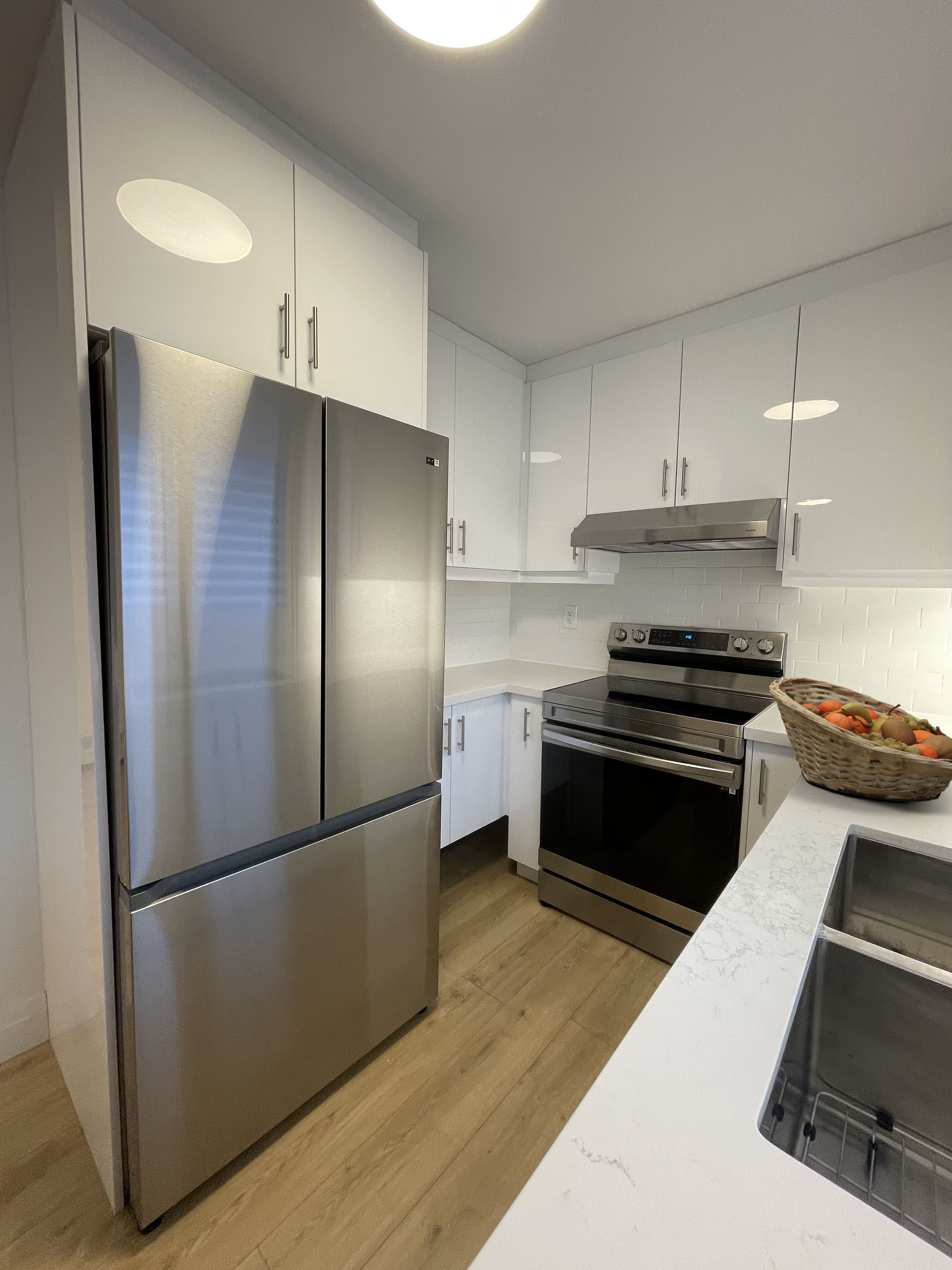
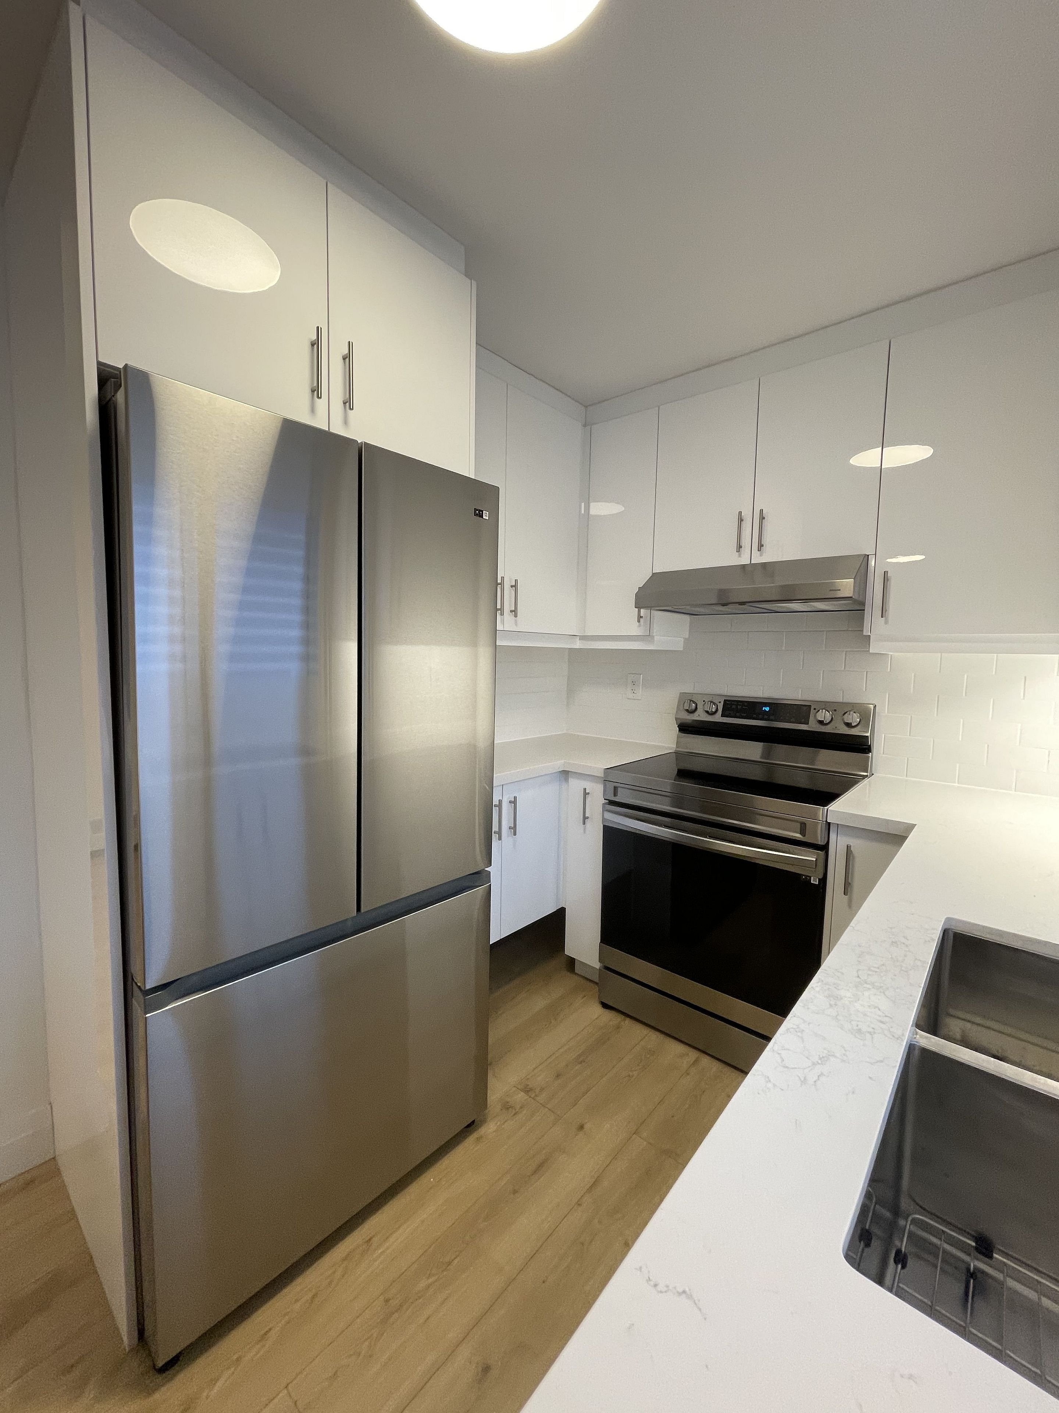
- fruit basket (861, 733)
